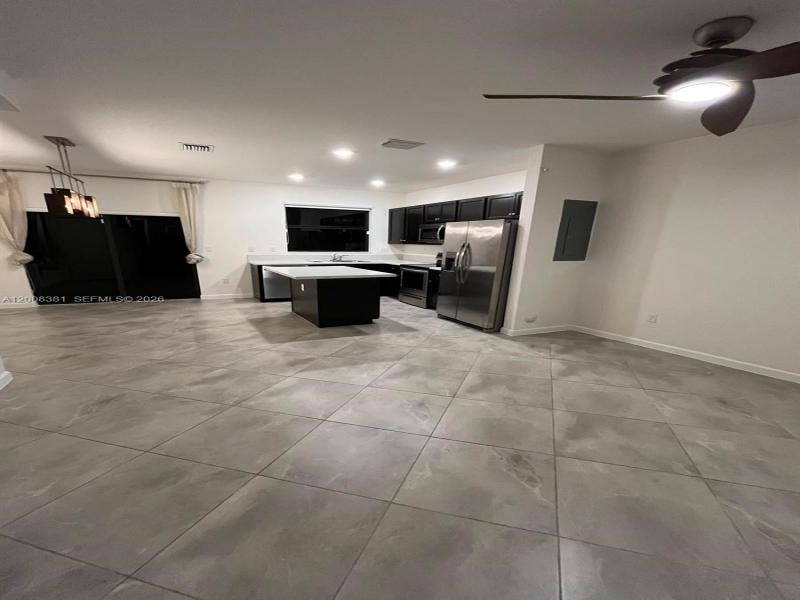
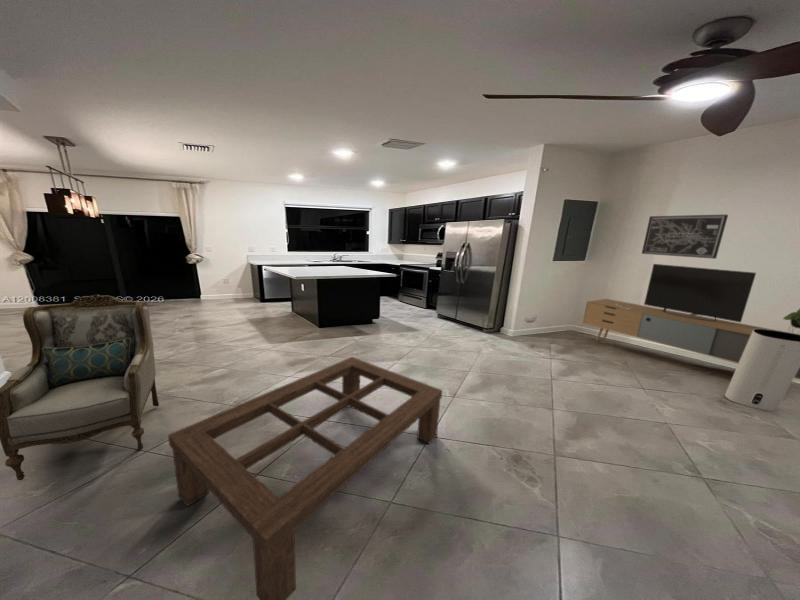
+ coffee table (327, 437)
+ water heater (765, 370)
+ media console (685, 315)
+ wall art (680, 236)
+ armchair (89, 373)
